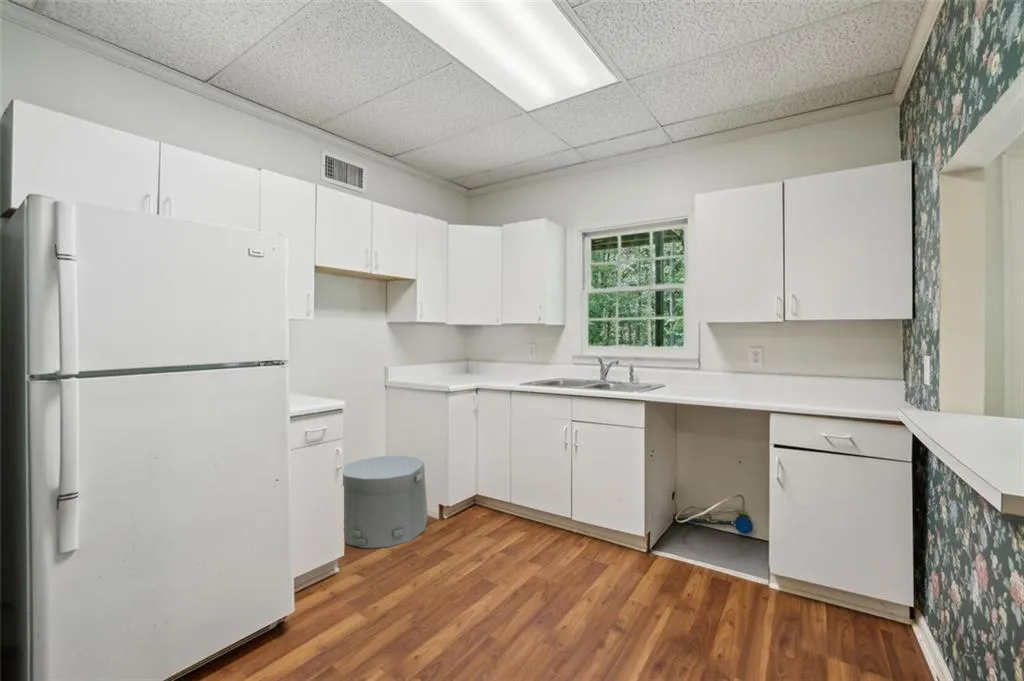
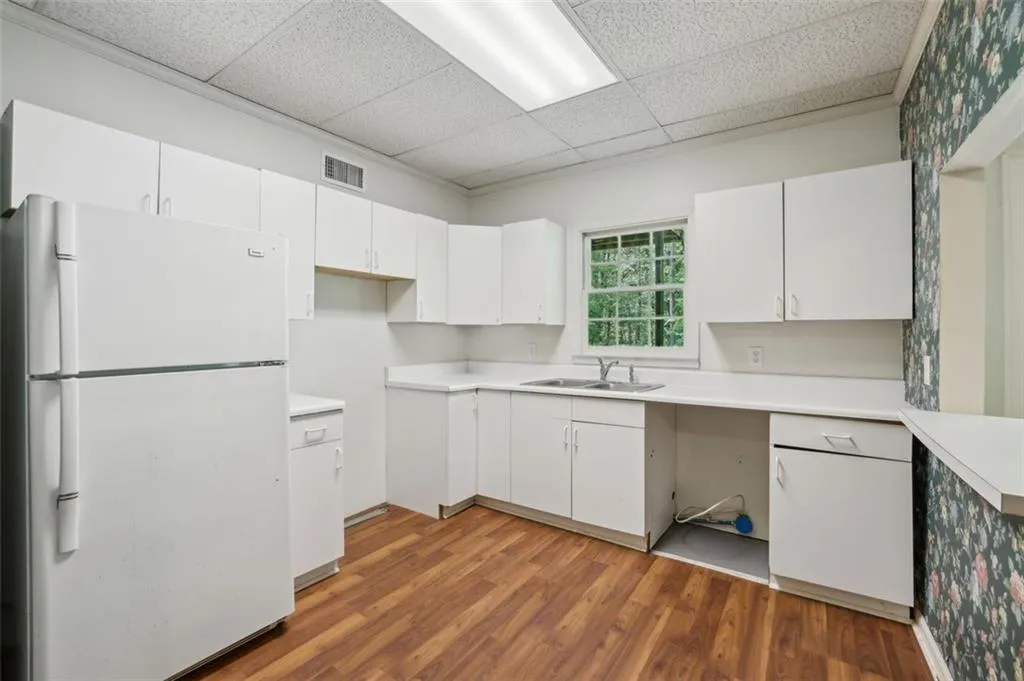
- trash can (384, 497)
